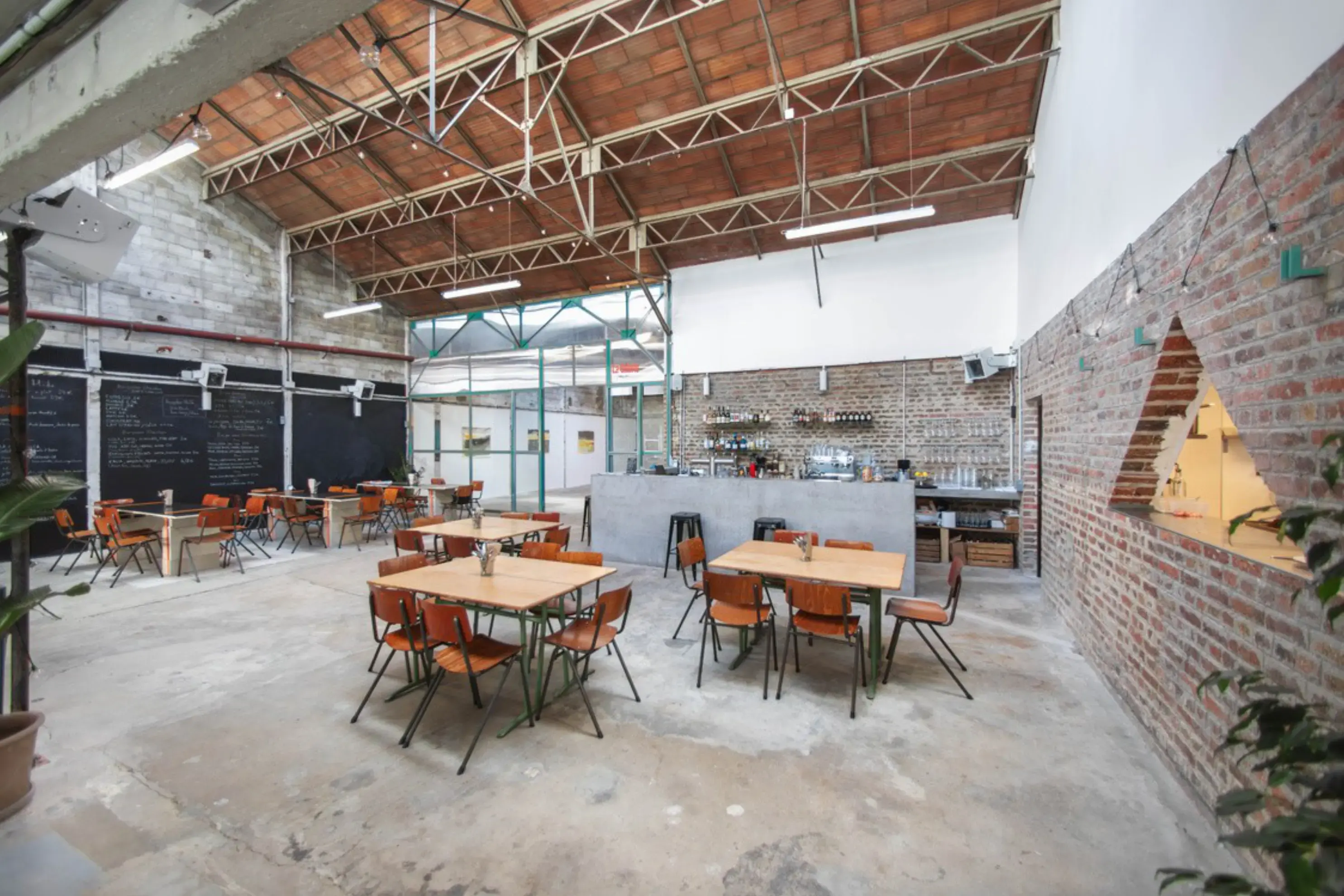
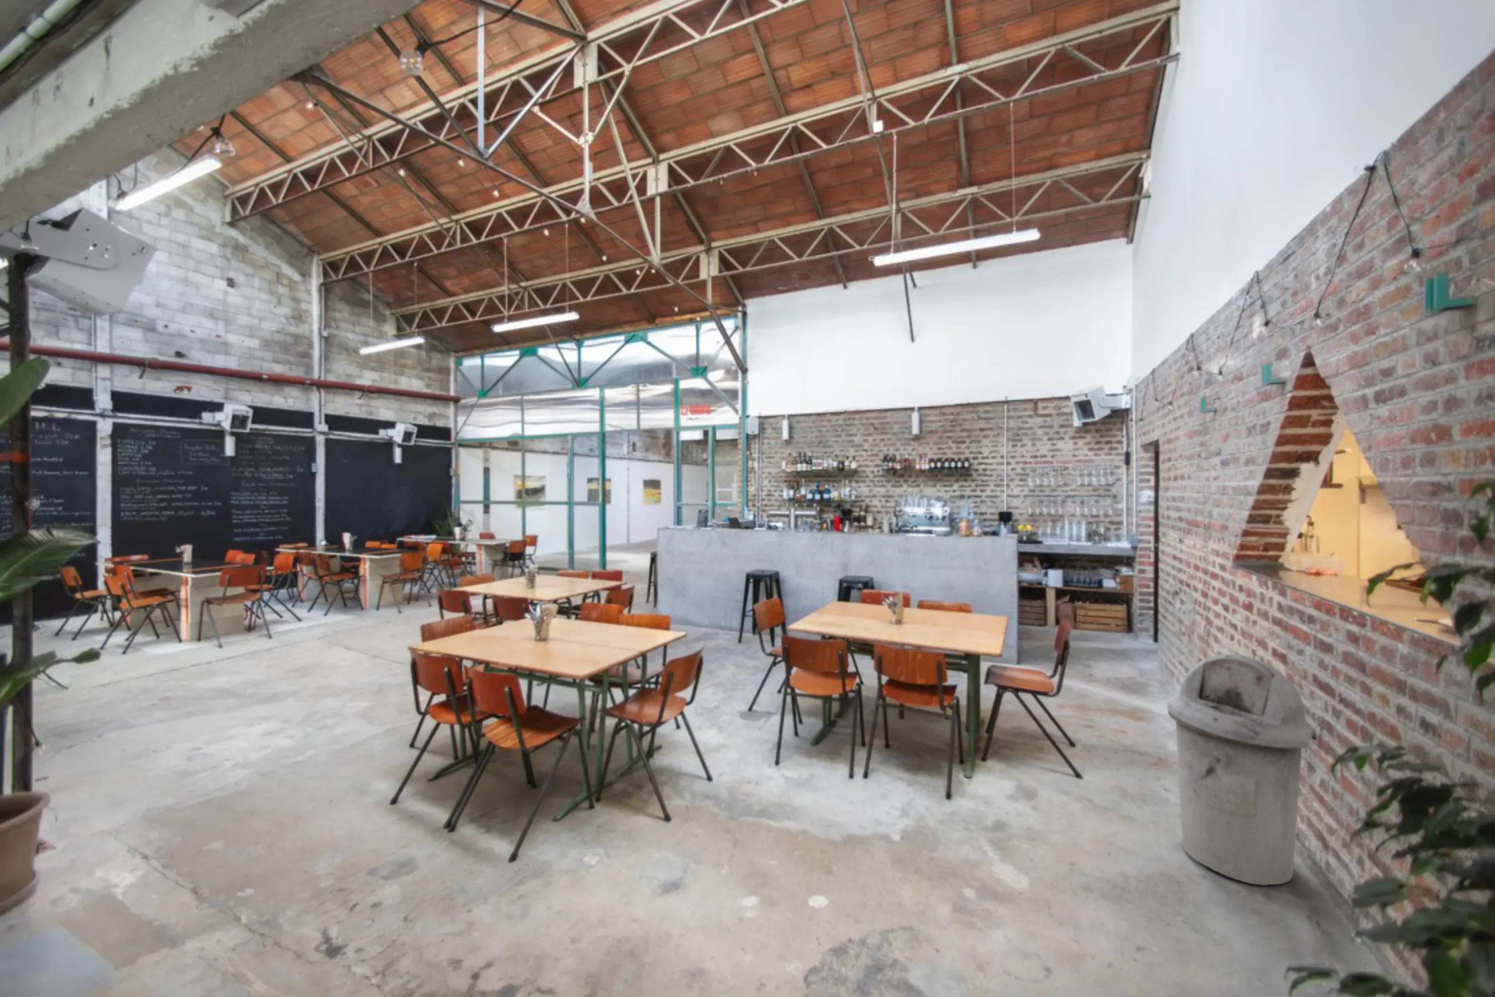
+ trash can (1238, 757)
